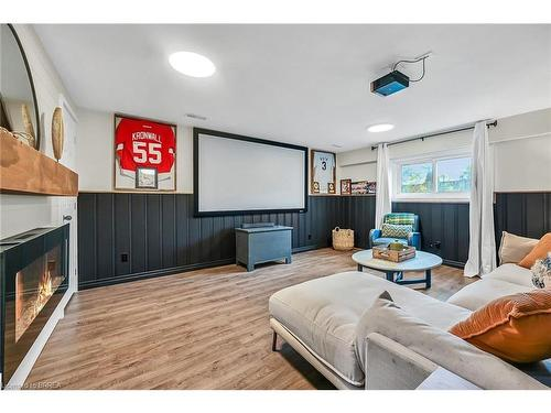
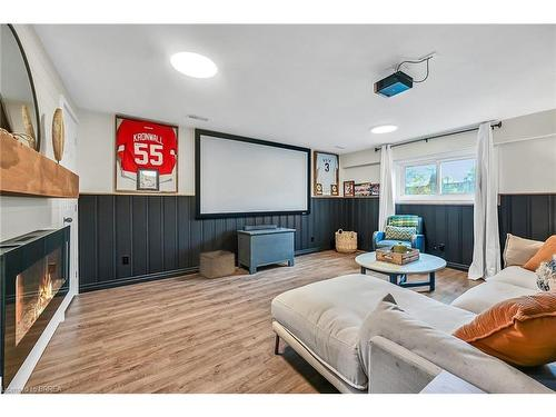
+ storage bin (217, 262)
